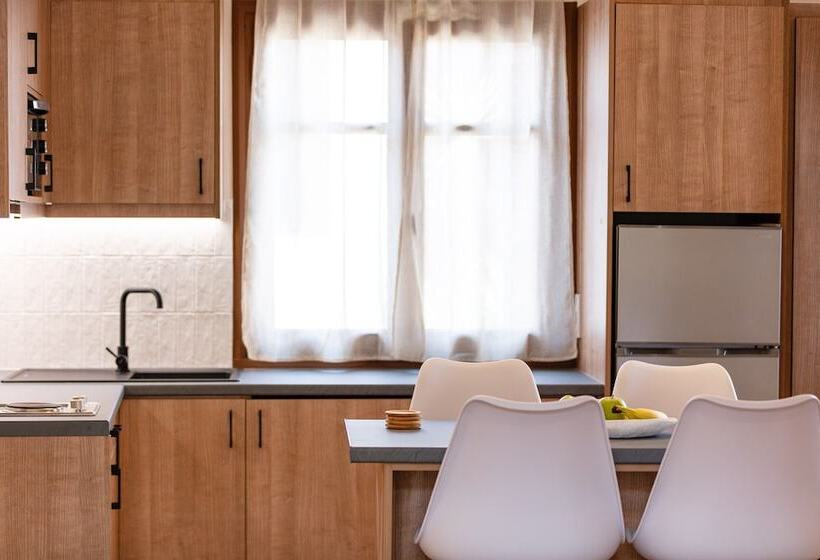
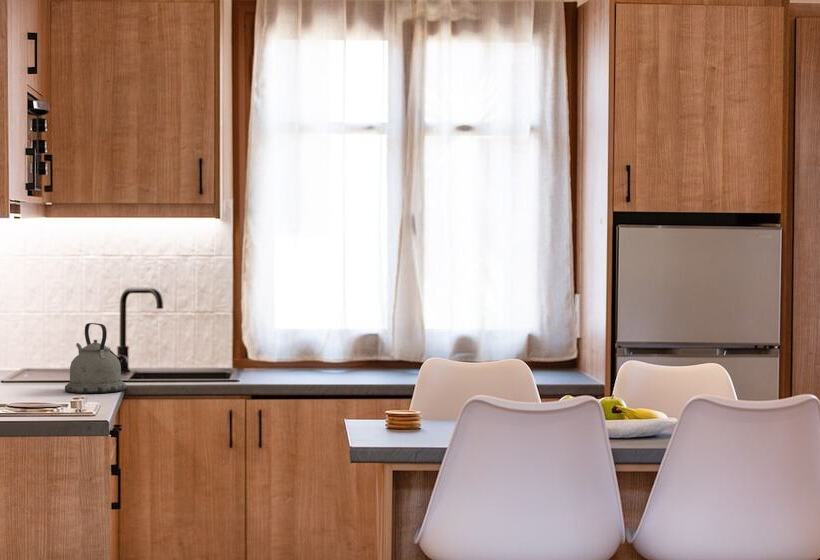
+ kettle (92, 356)
